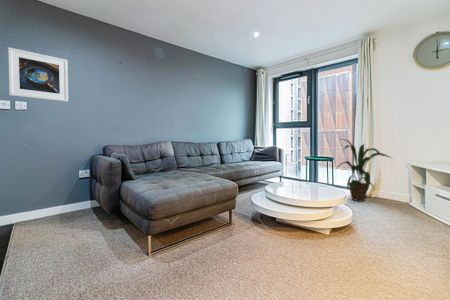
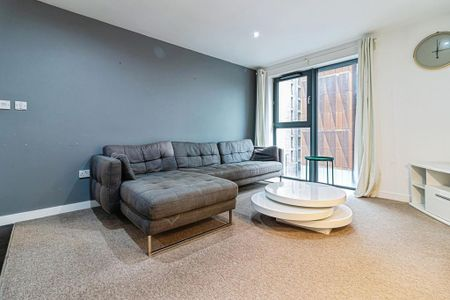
- house plant (363, 169)
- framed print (40, 76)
